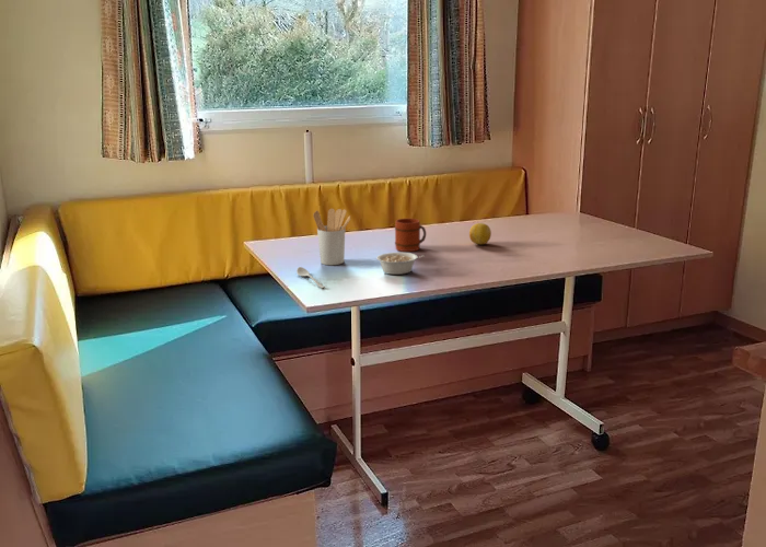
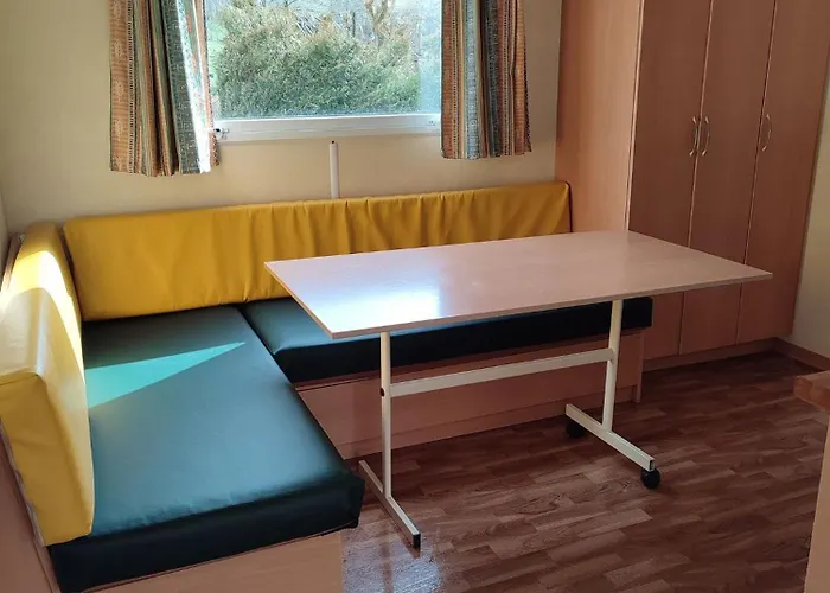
- legume (398, 261)
- spoon (311, 277)
- utensil holder (333, 235)
- mug (410, 234)
- fruit (479, 233)
